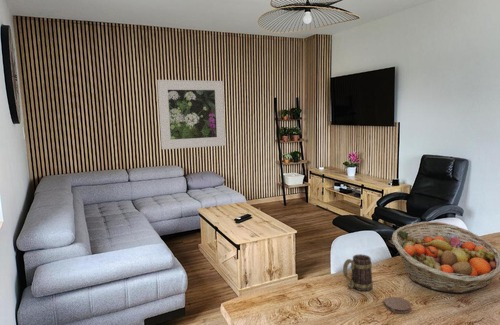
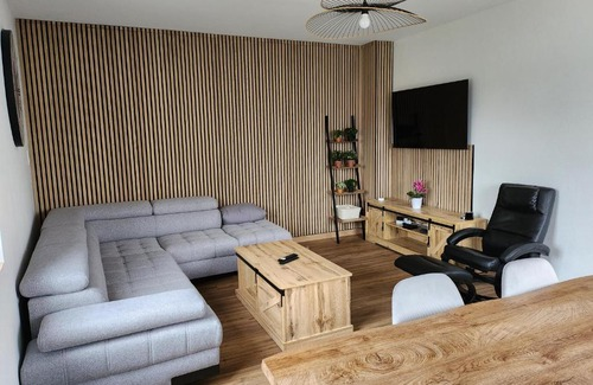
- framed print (193, 114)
- fruit basket (445, 255)
- coaster (397, 304)
- mug (357, 272)
